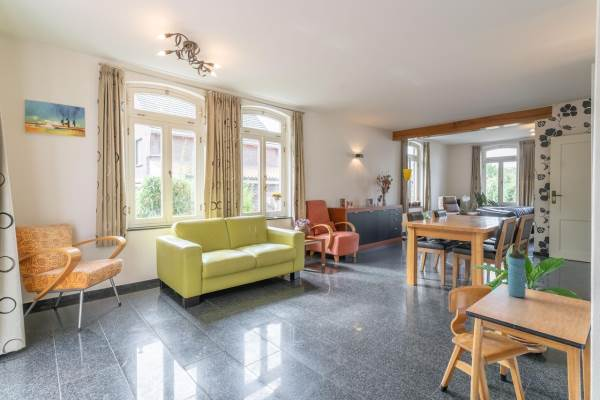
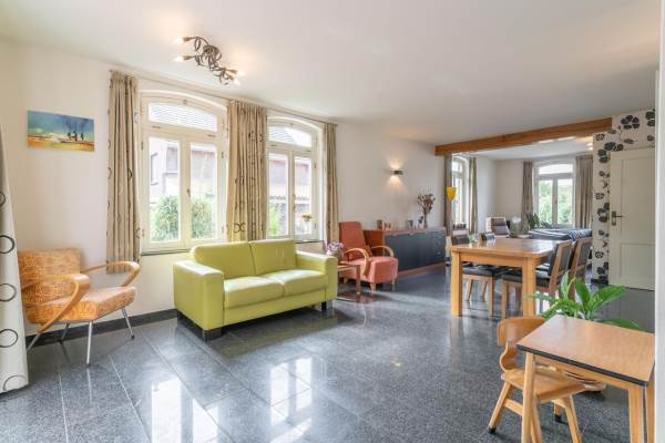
- water bottle (516, 272)
